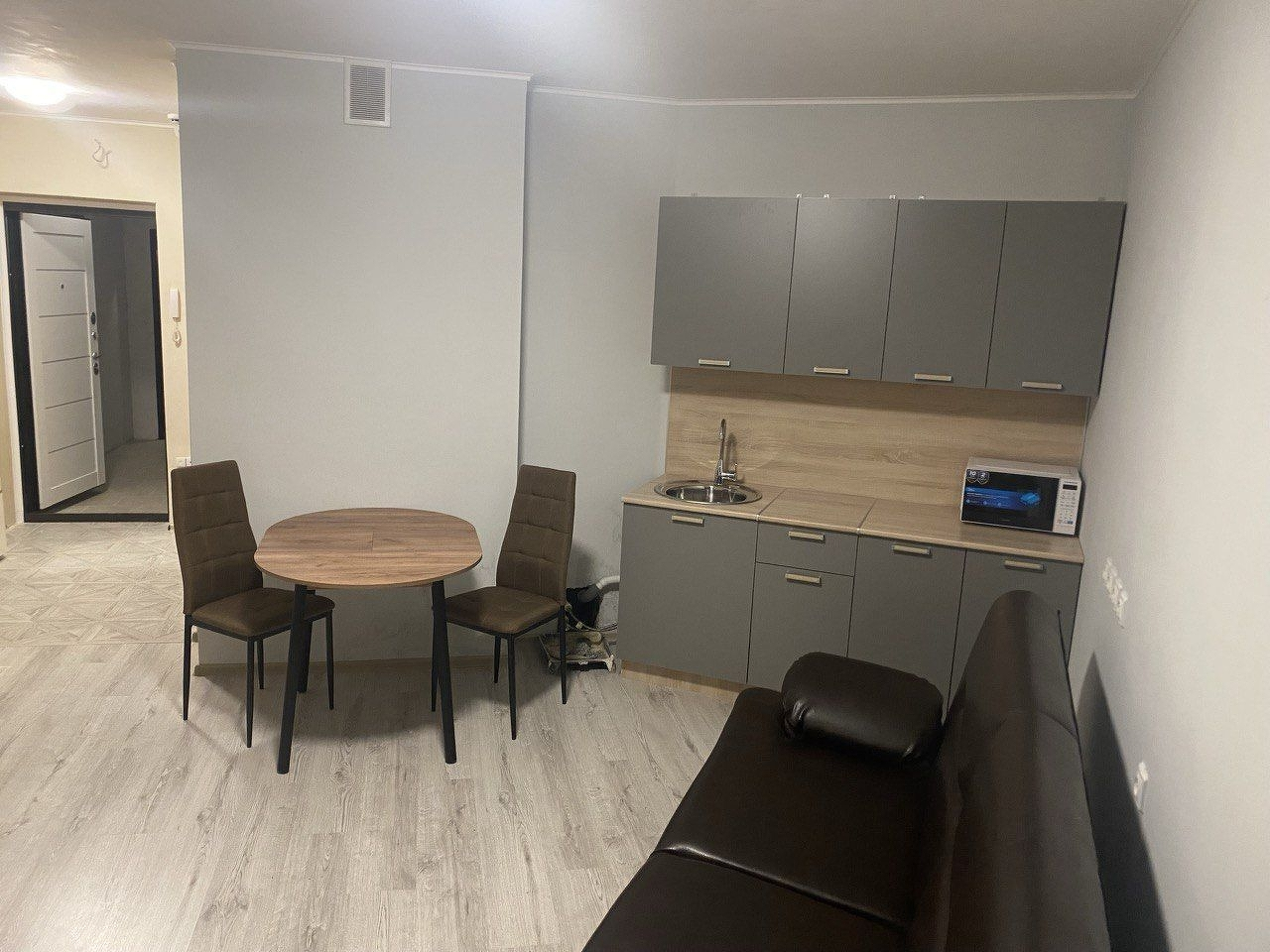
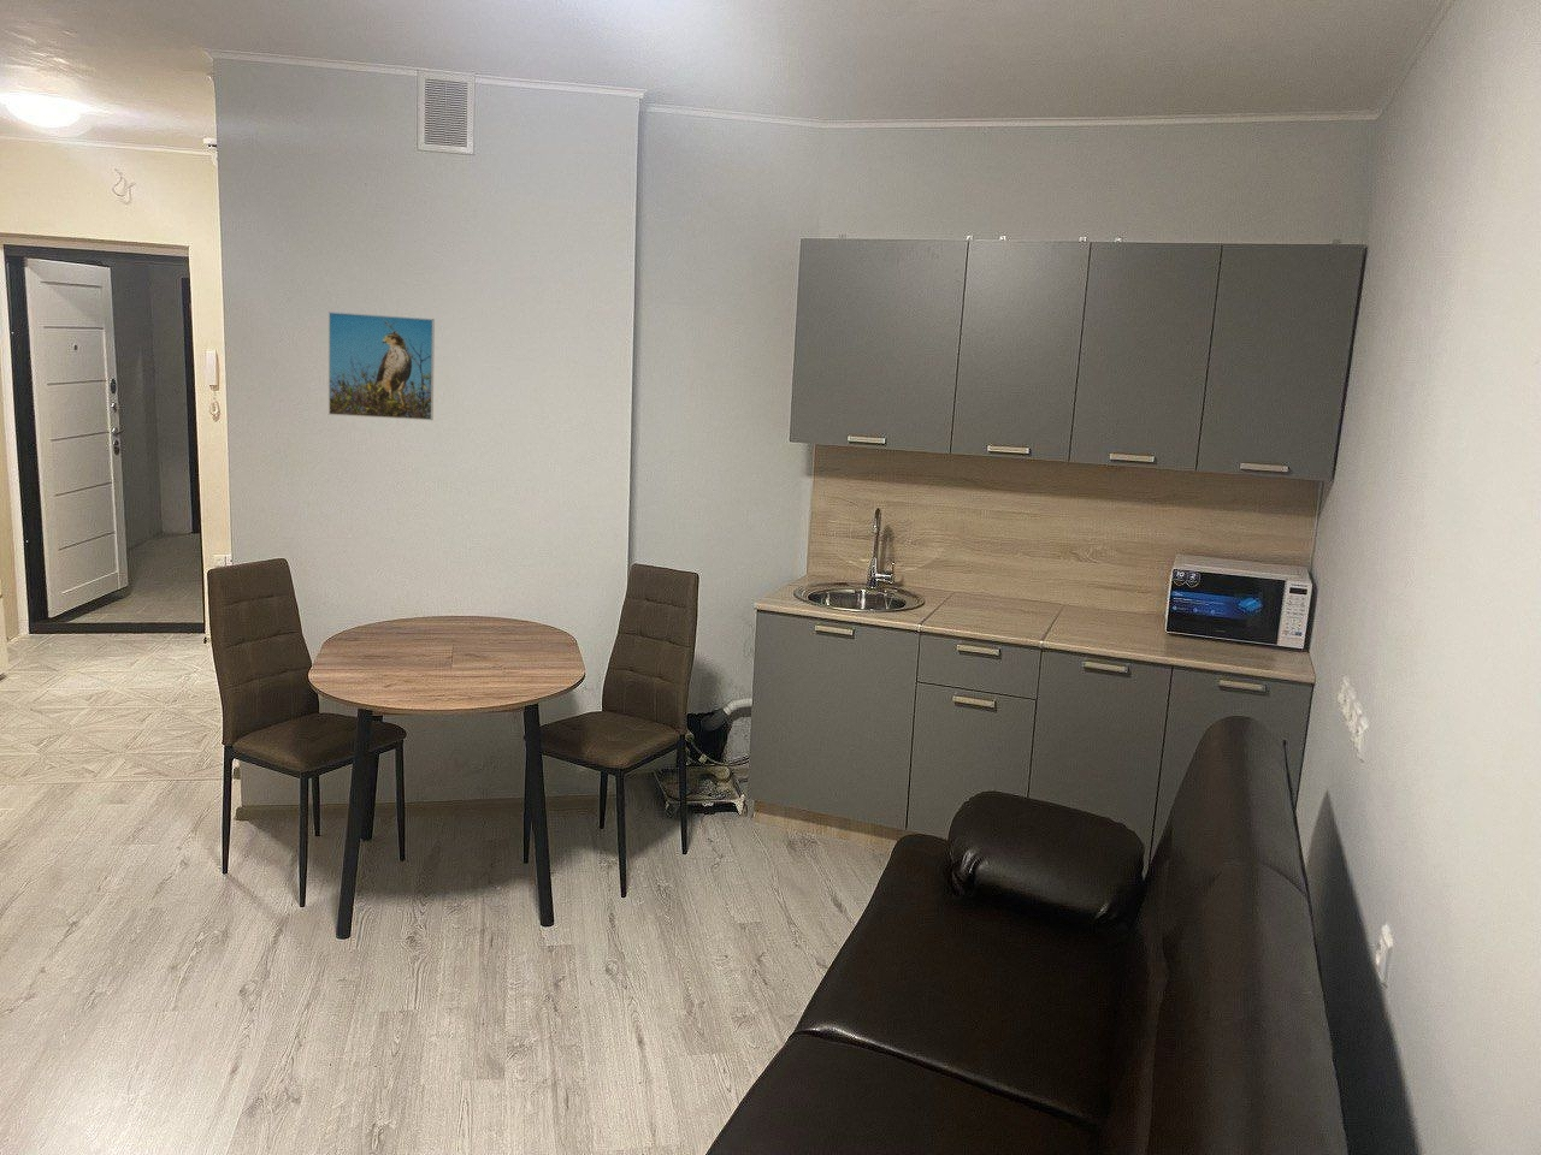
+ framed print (382, 365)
